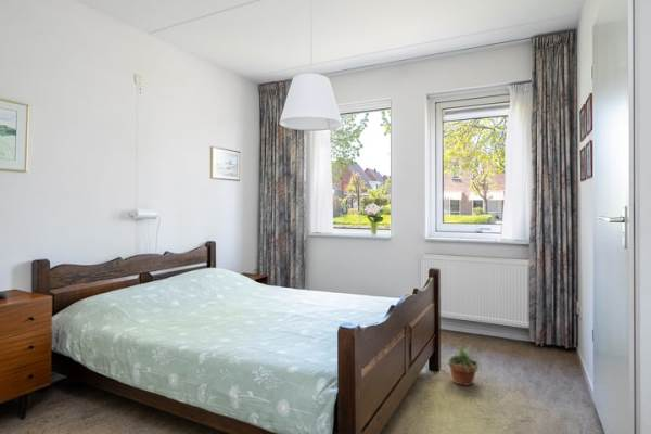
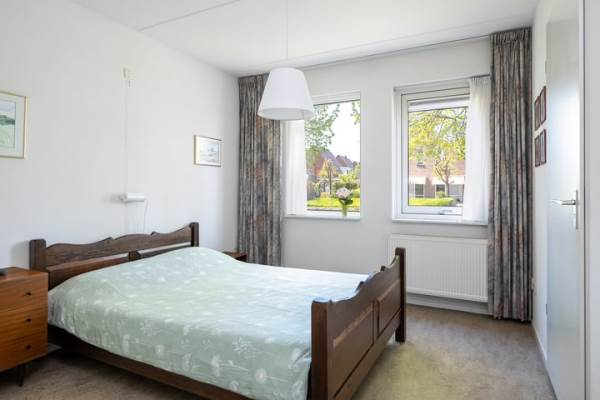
- potted plant (463, 363)
